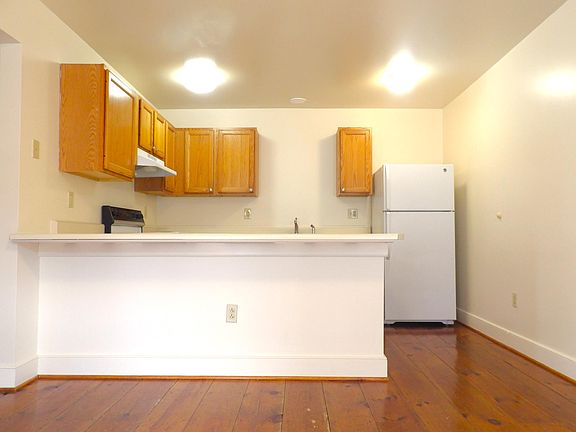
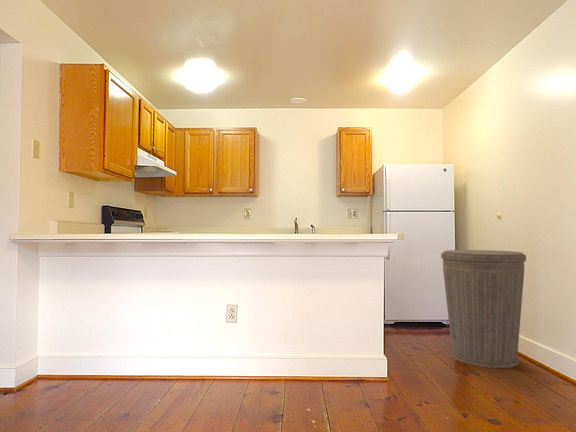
+ trash can (483, 304)
